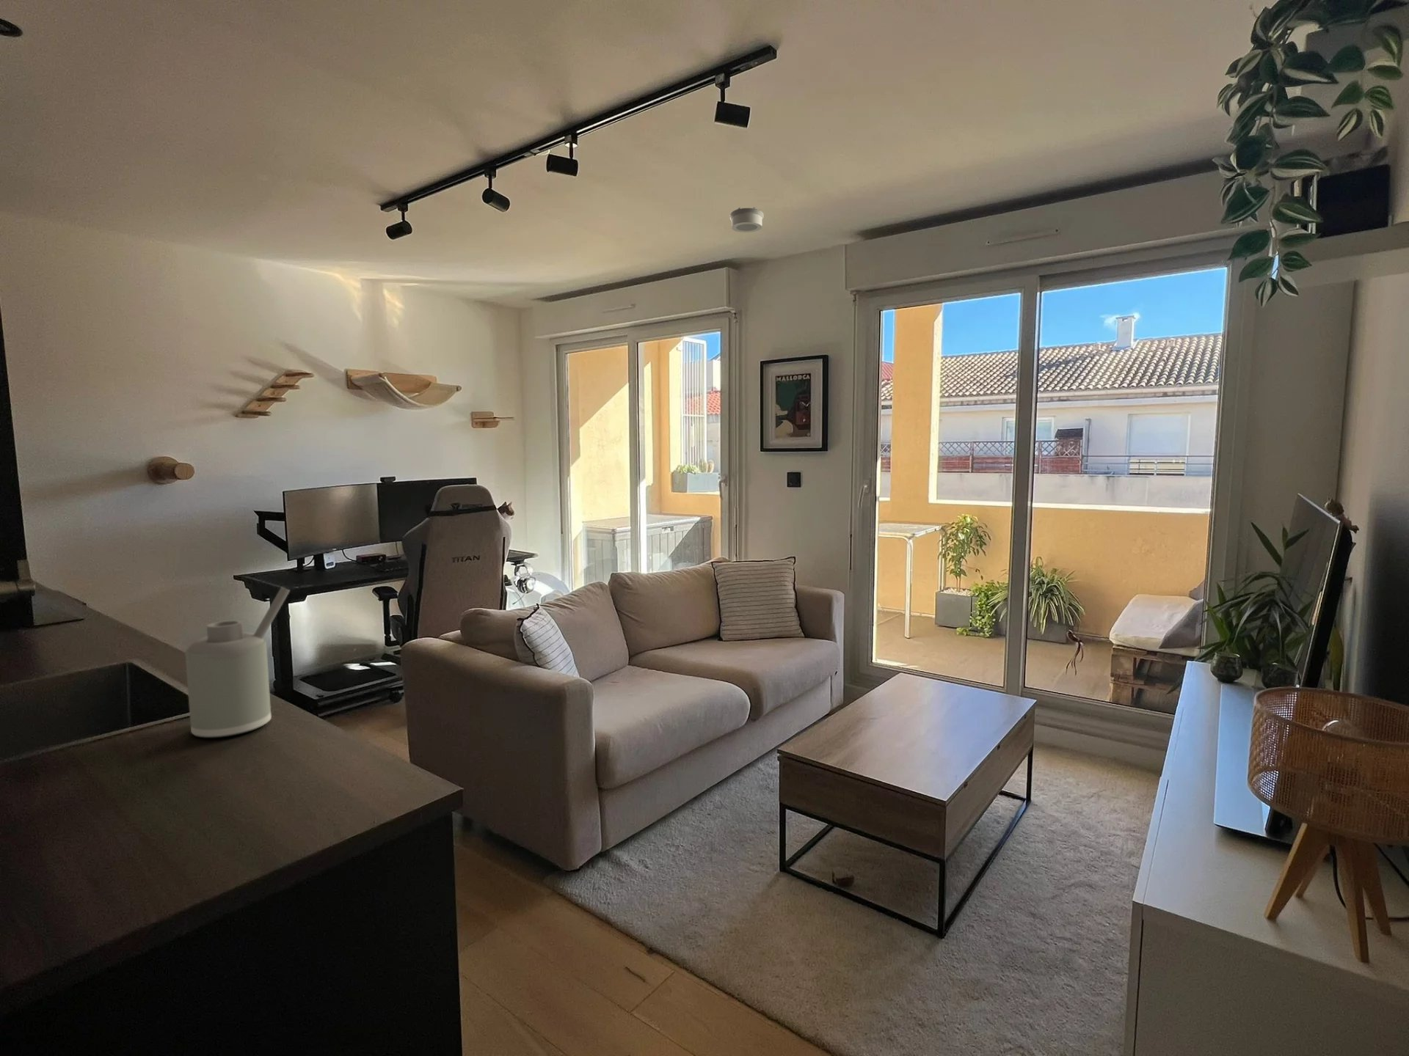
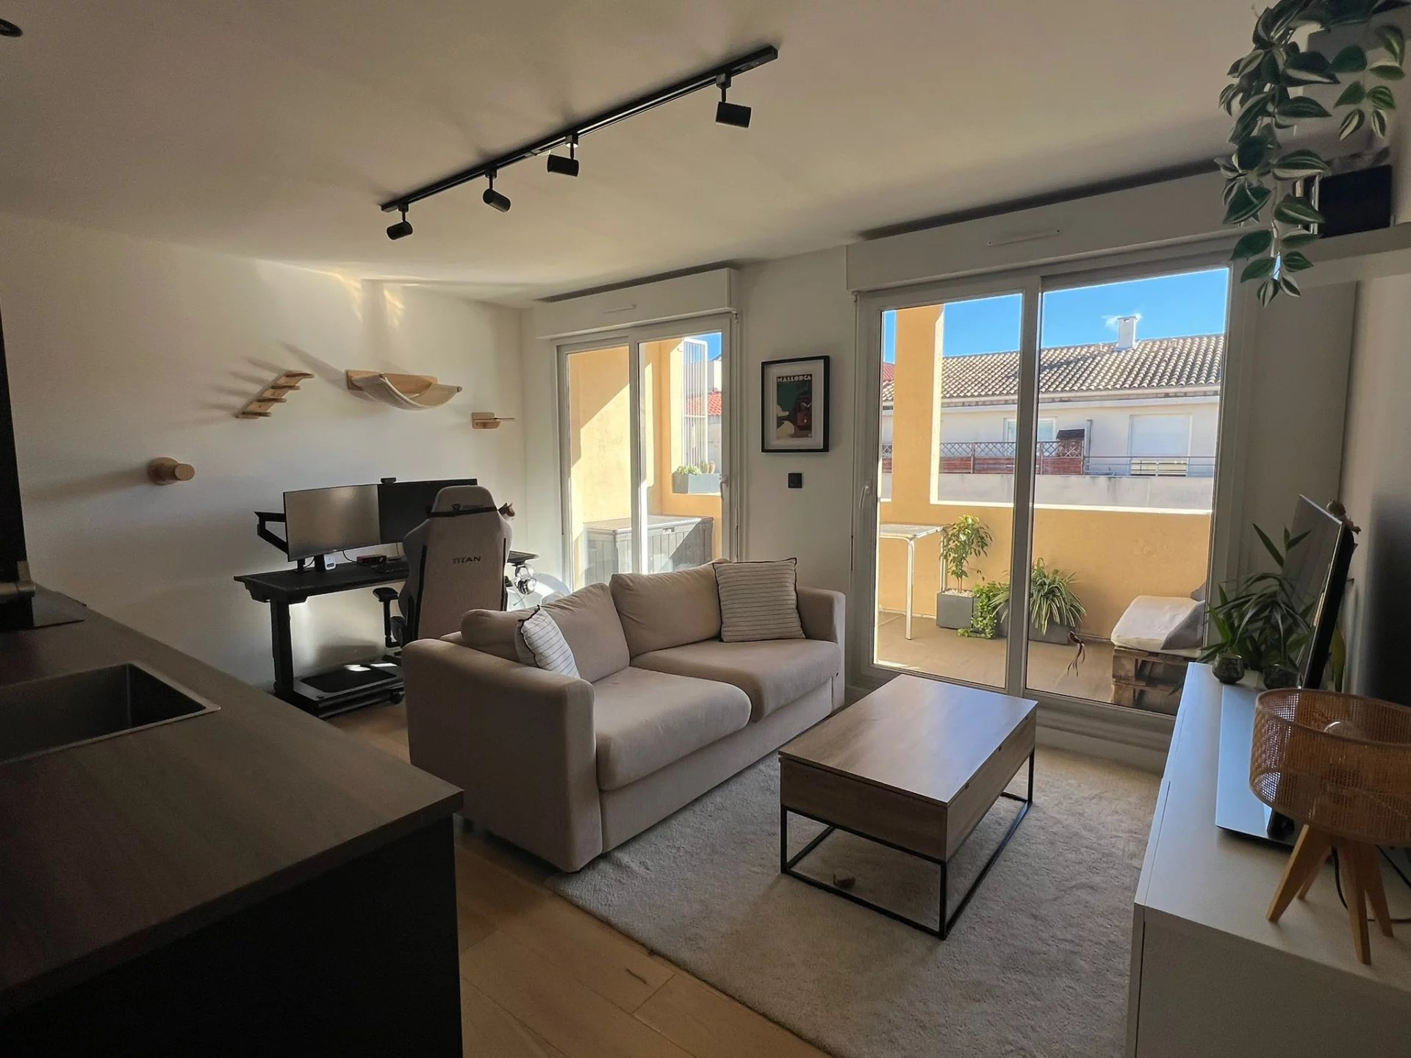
- soap dispenser (242, 657)
- smoke detector (747, 217)
